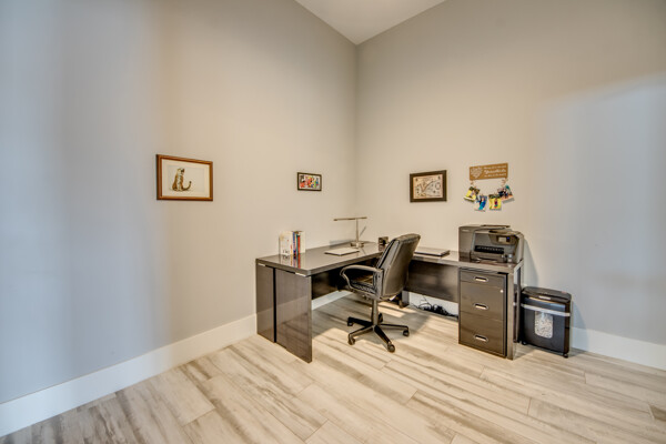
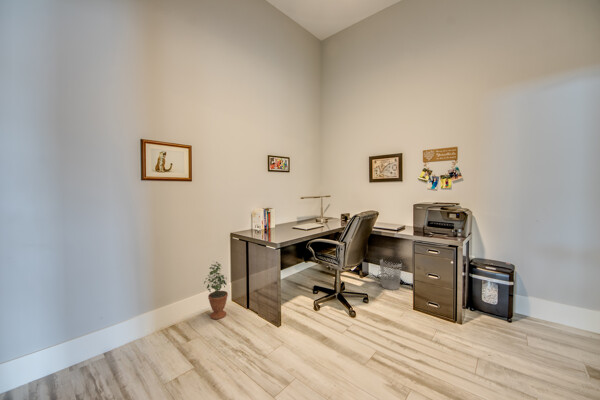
+ wastebasket (390, 274)
+ potted plant (215, 288)
